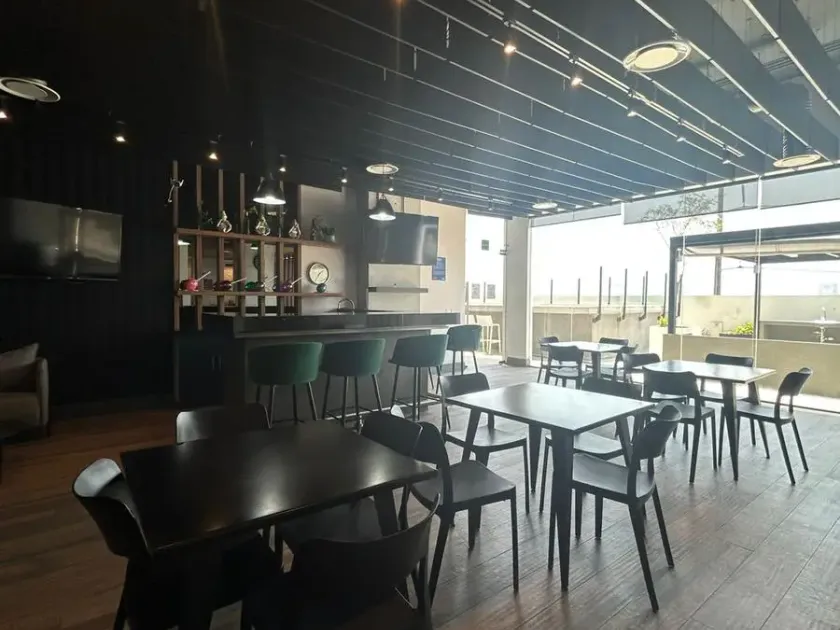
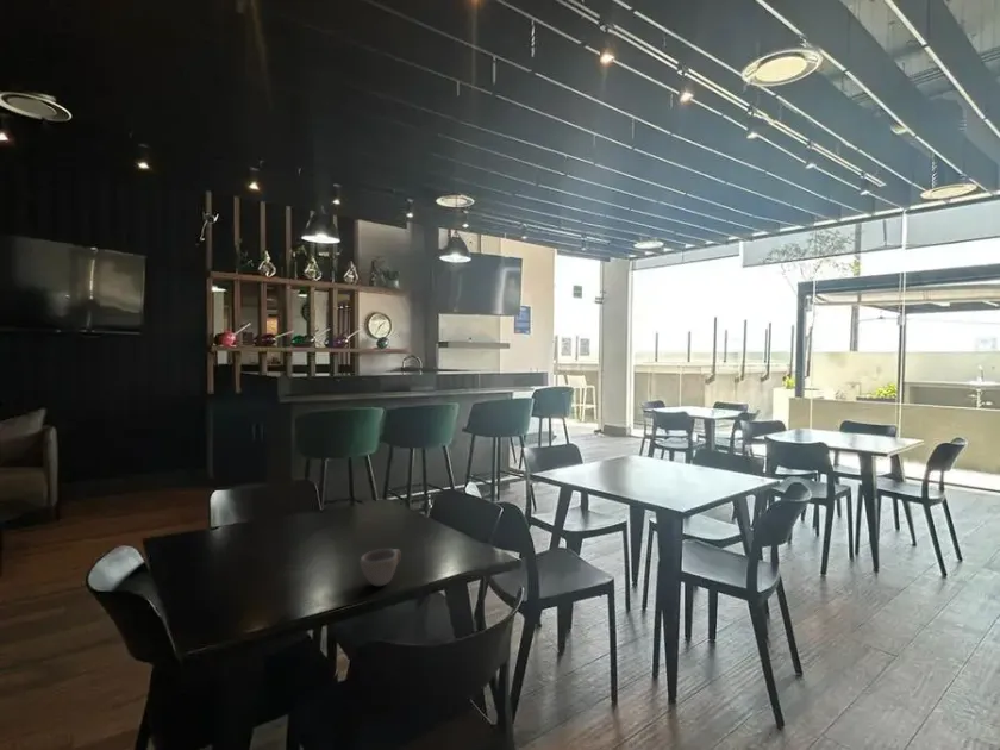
+ cup (382, 567)
